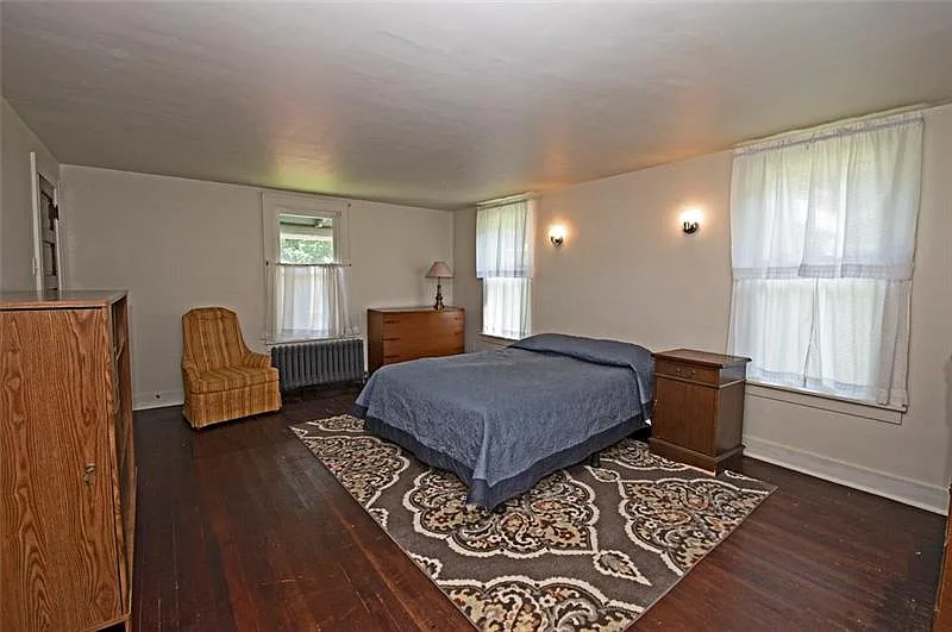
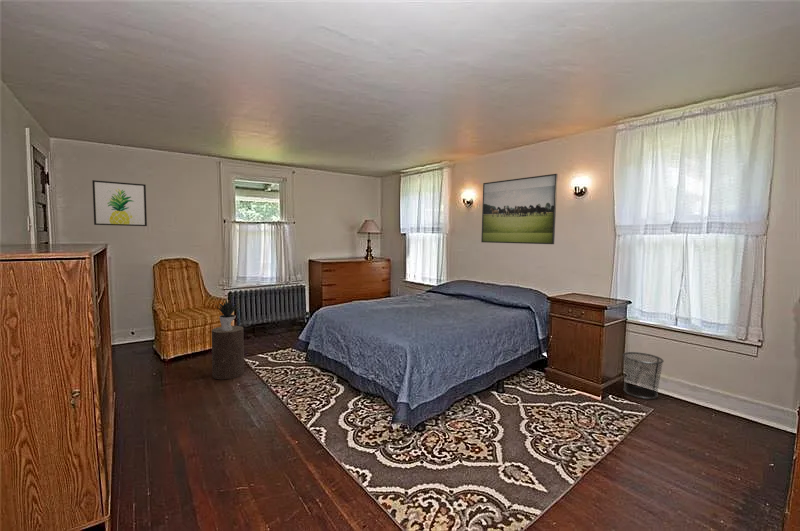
+ potted plant (227, 313)
+ stool (228, 351)
+ waste bin (641, 375)
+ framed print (515, 211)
+ wall art (120, 204)
